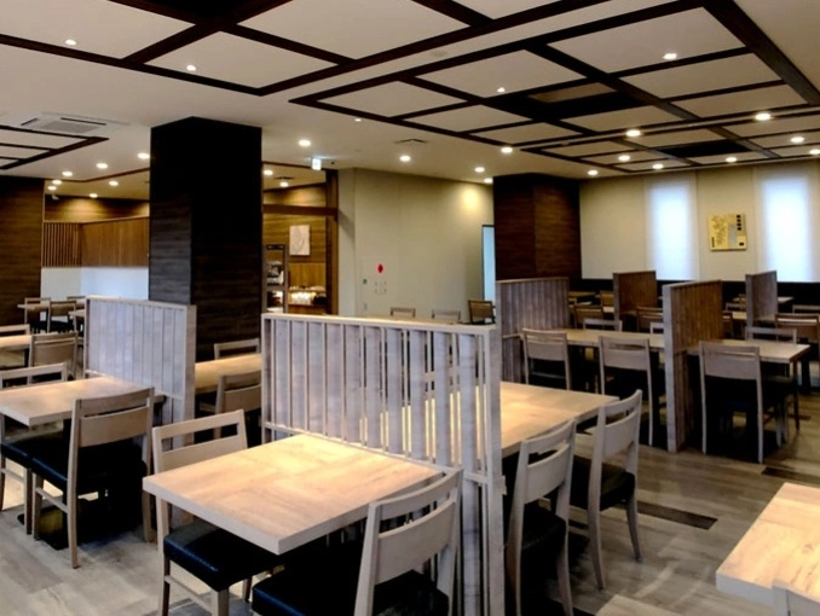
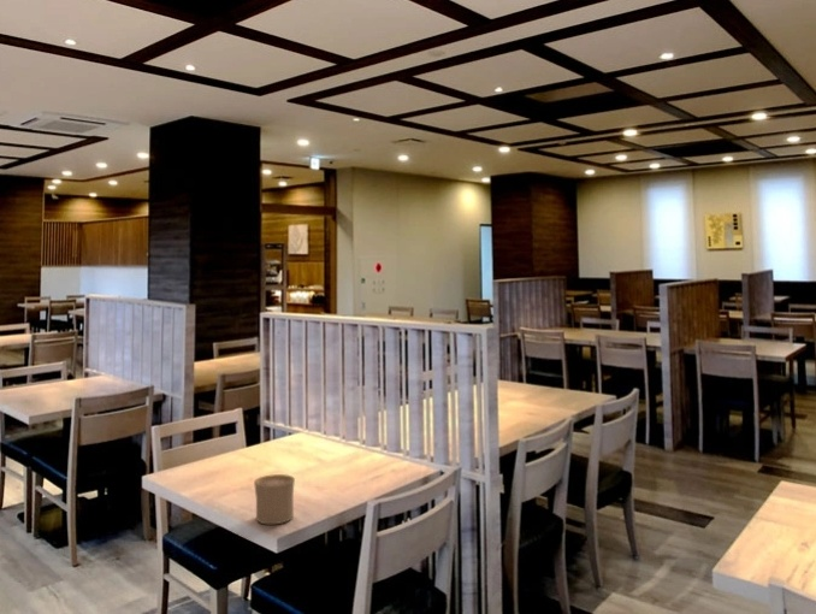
+ cup (274, 498)
